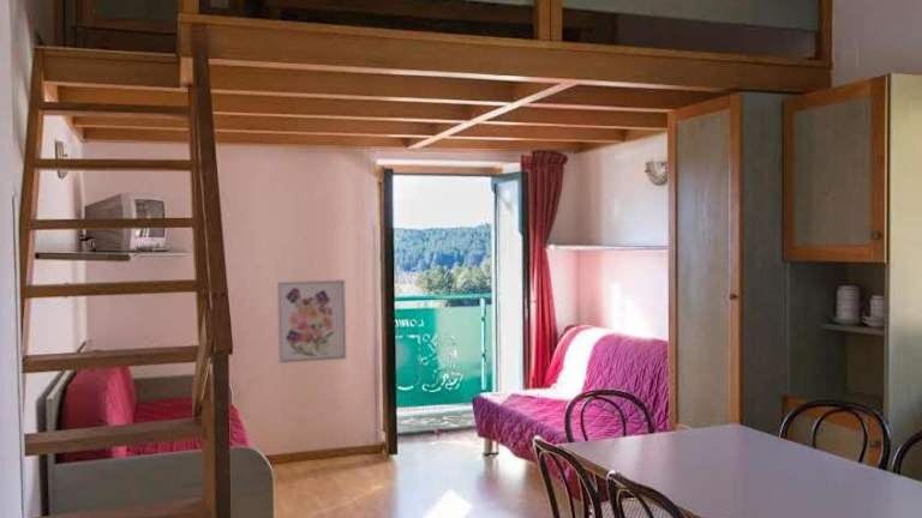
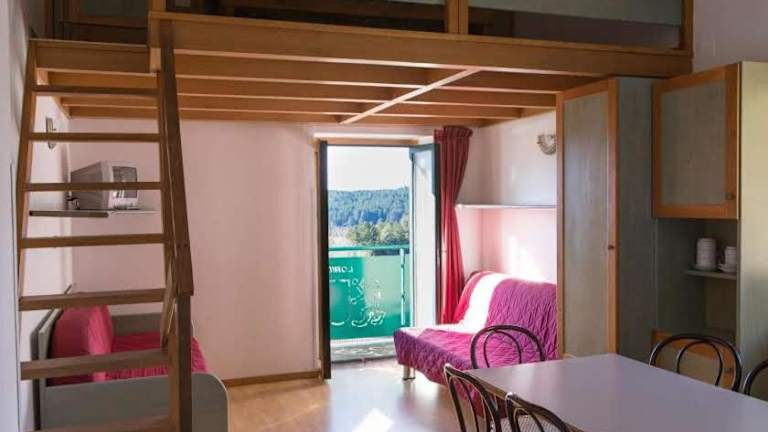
- wall art (312, 320)
